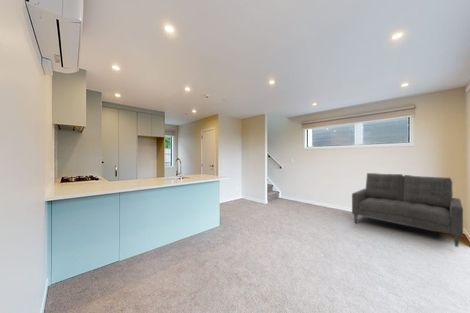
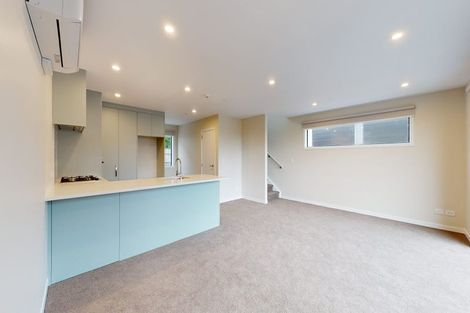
- loveseat (402, 201)
